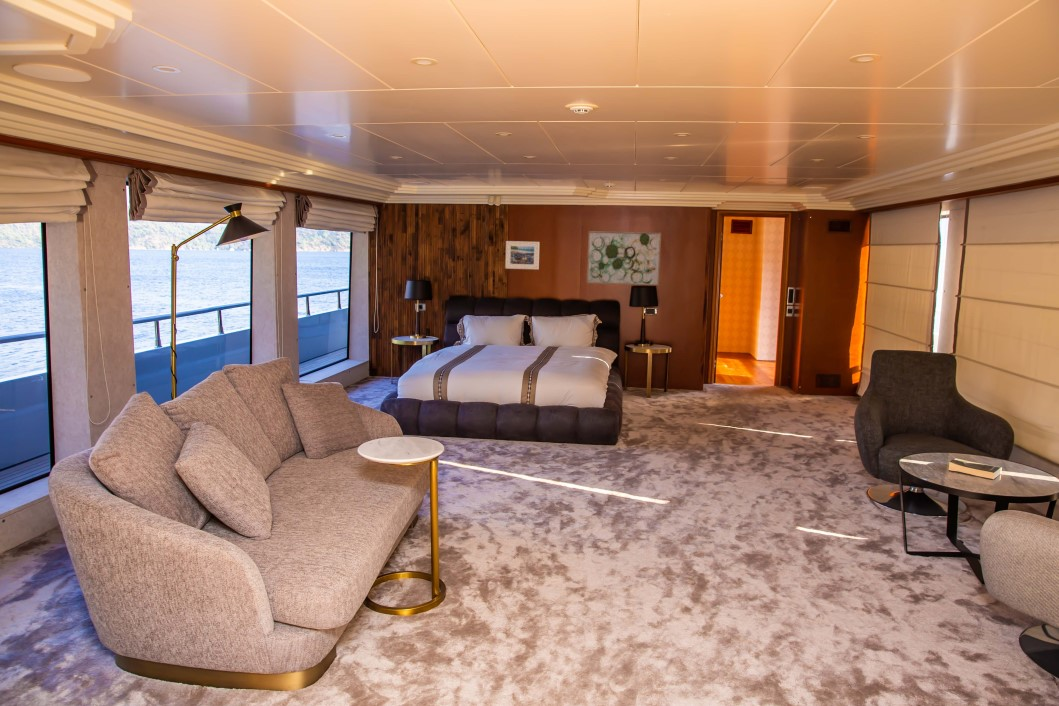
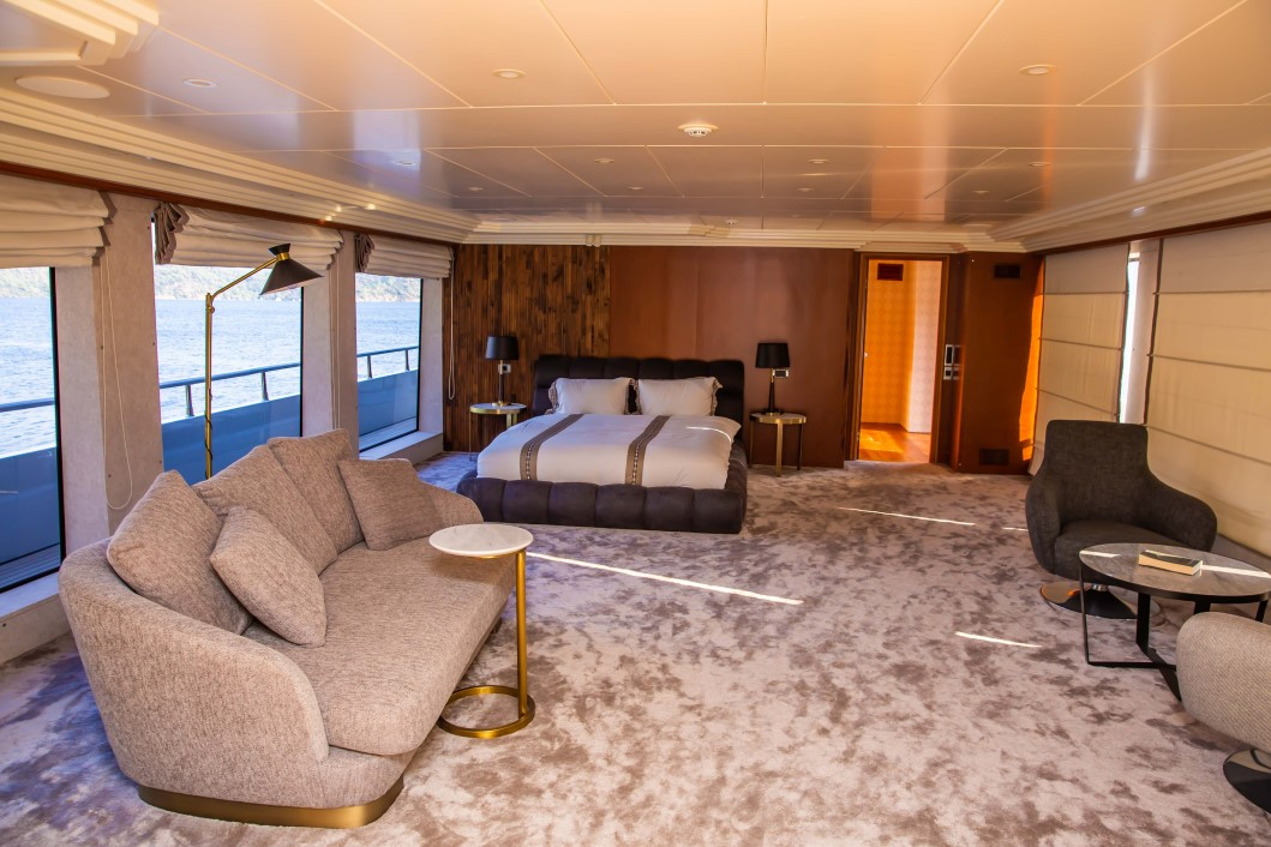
- wall art (623, 258)
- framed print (522, 255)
